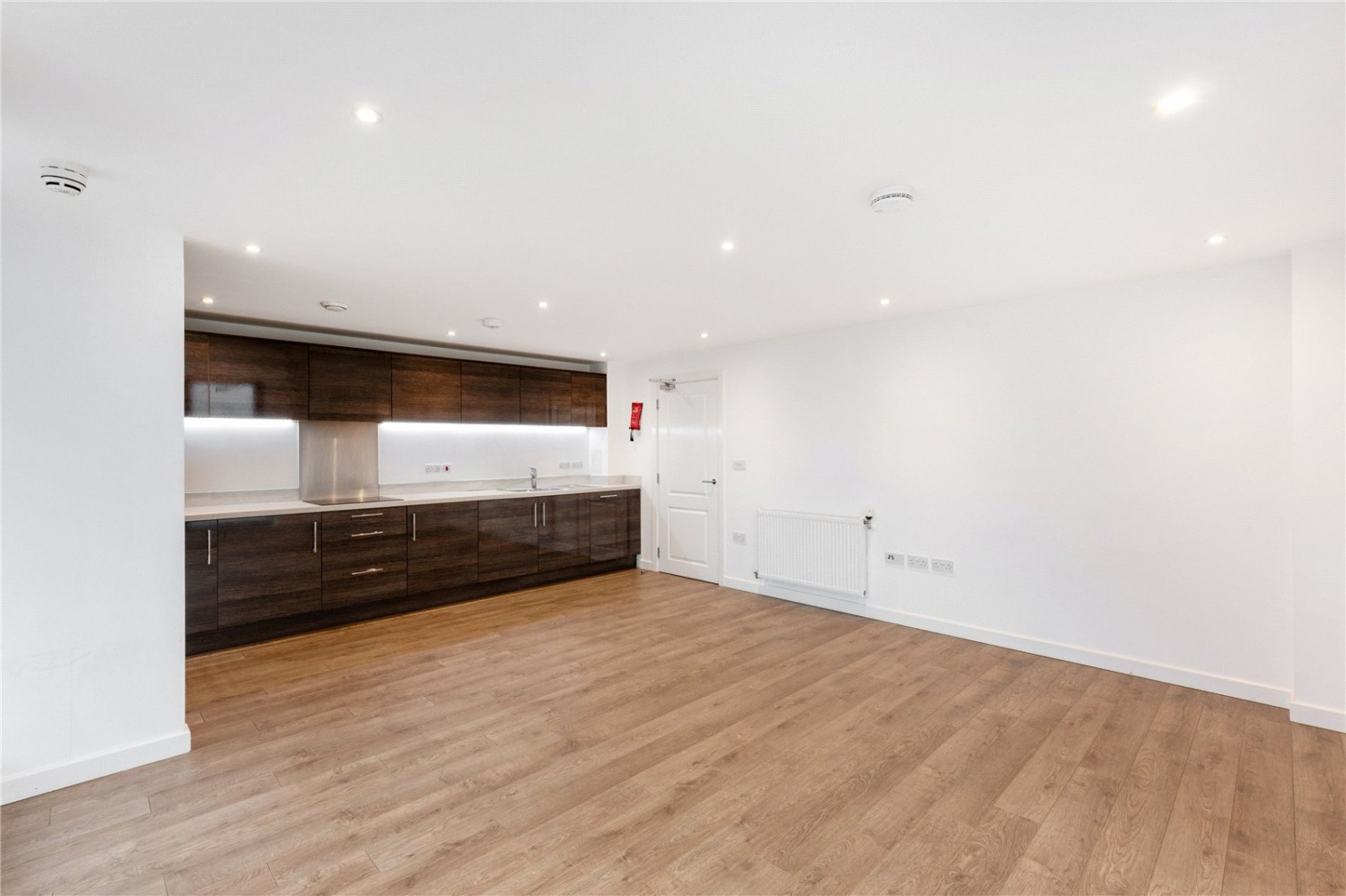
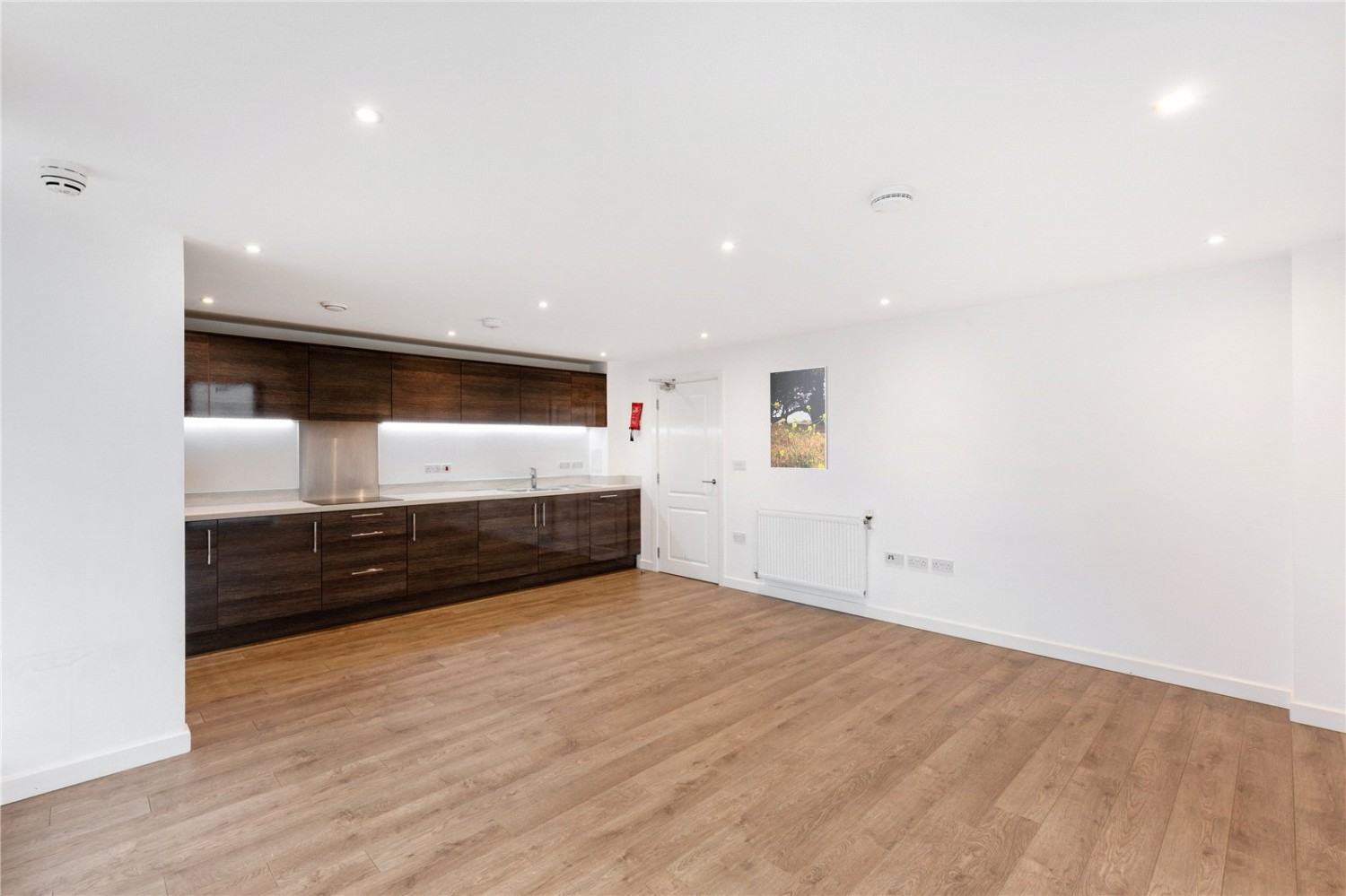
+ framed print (797, 419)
